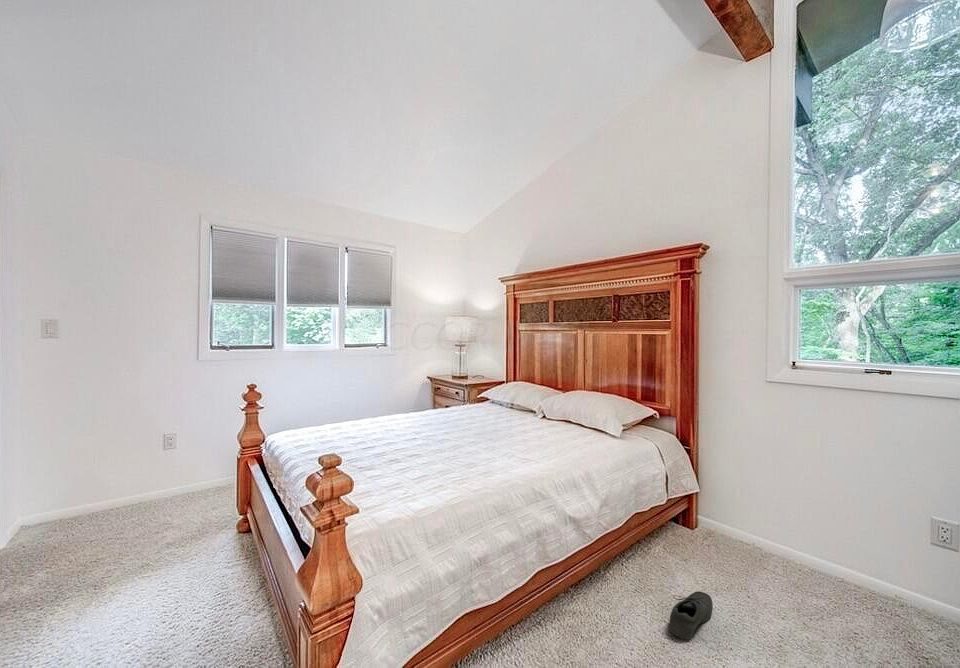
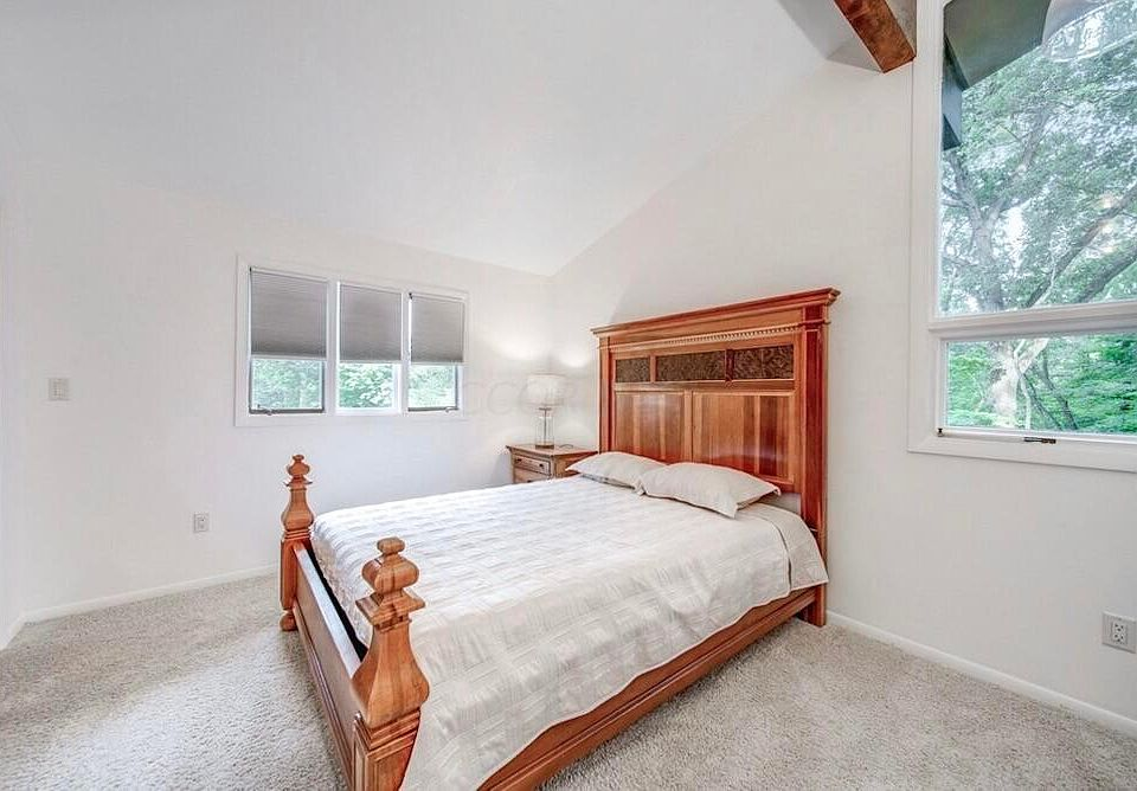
- shoe (694, 603)
